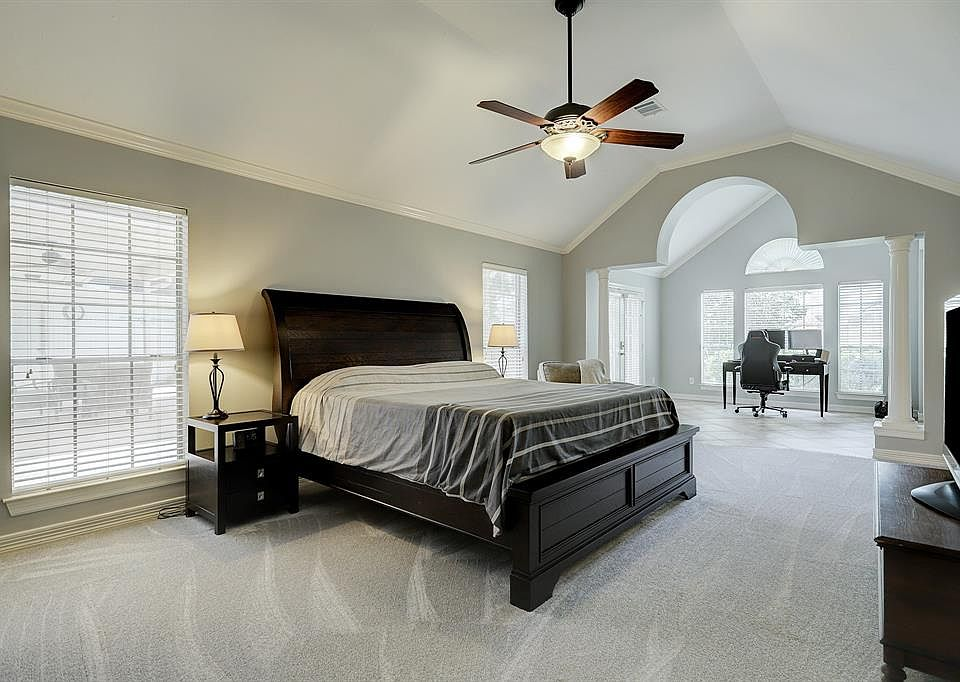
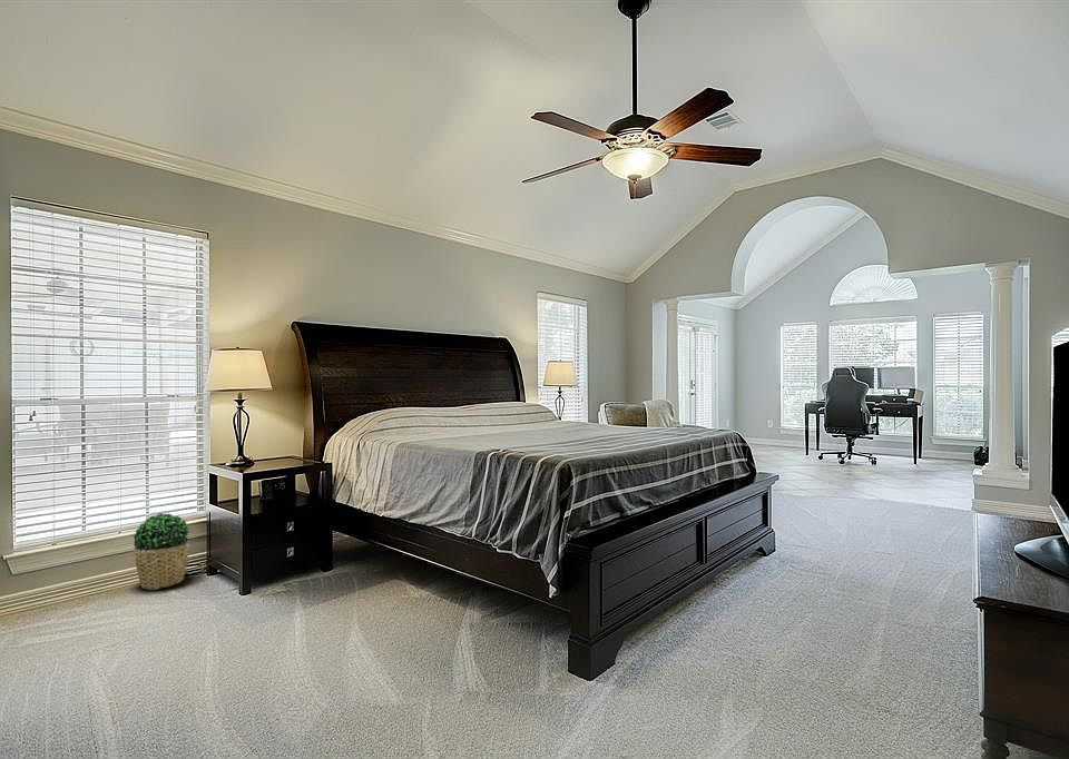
+ potted plant (161, 549)
